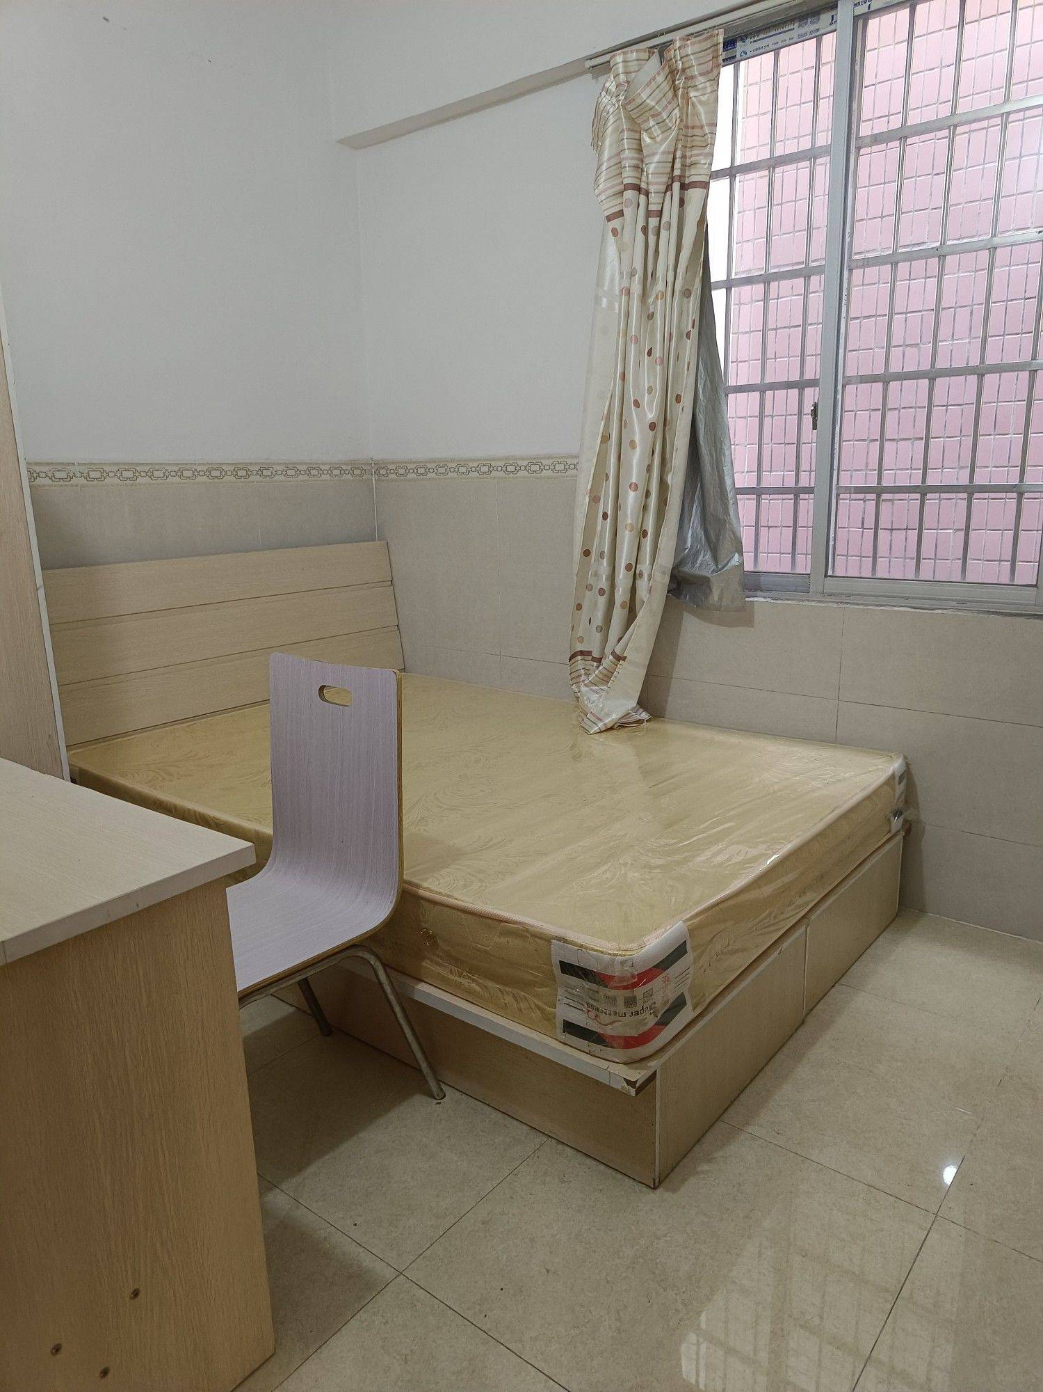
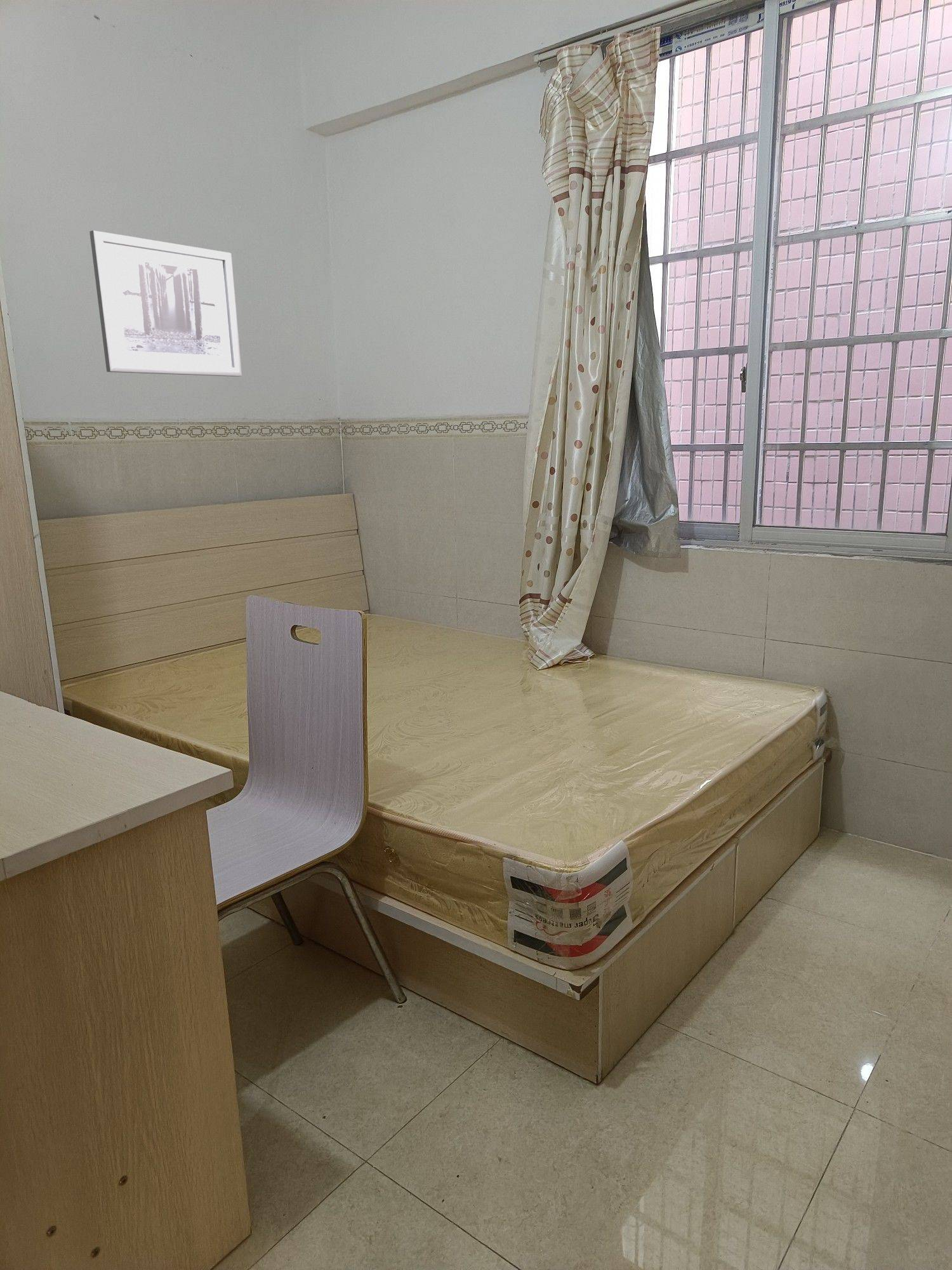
+ wall art (172, 309)
